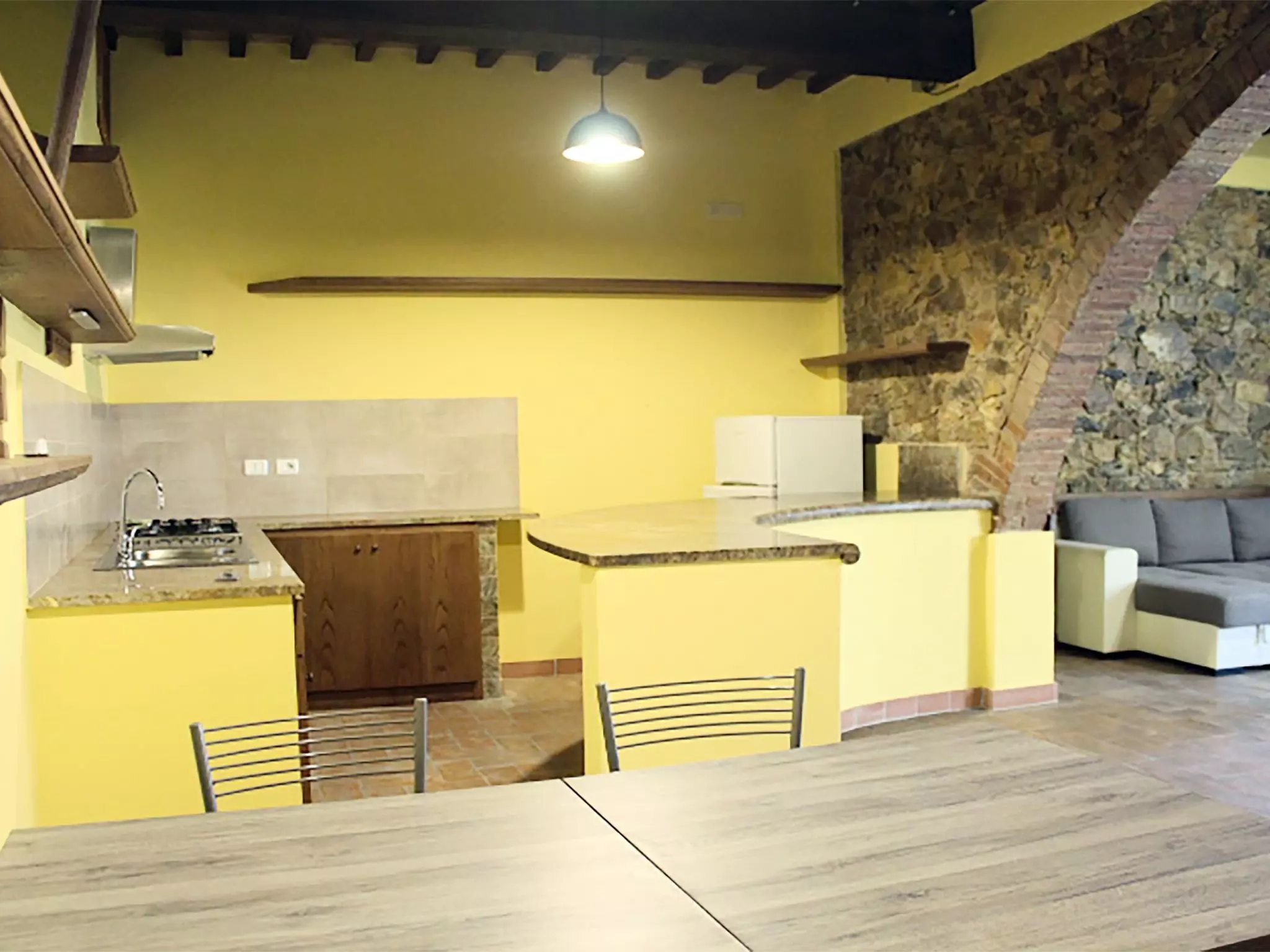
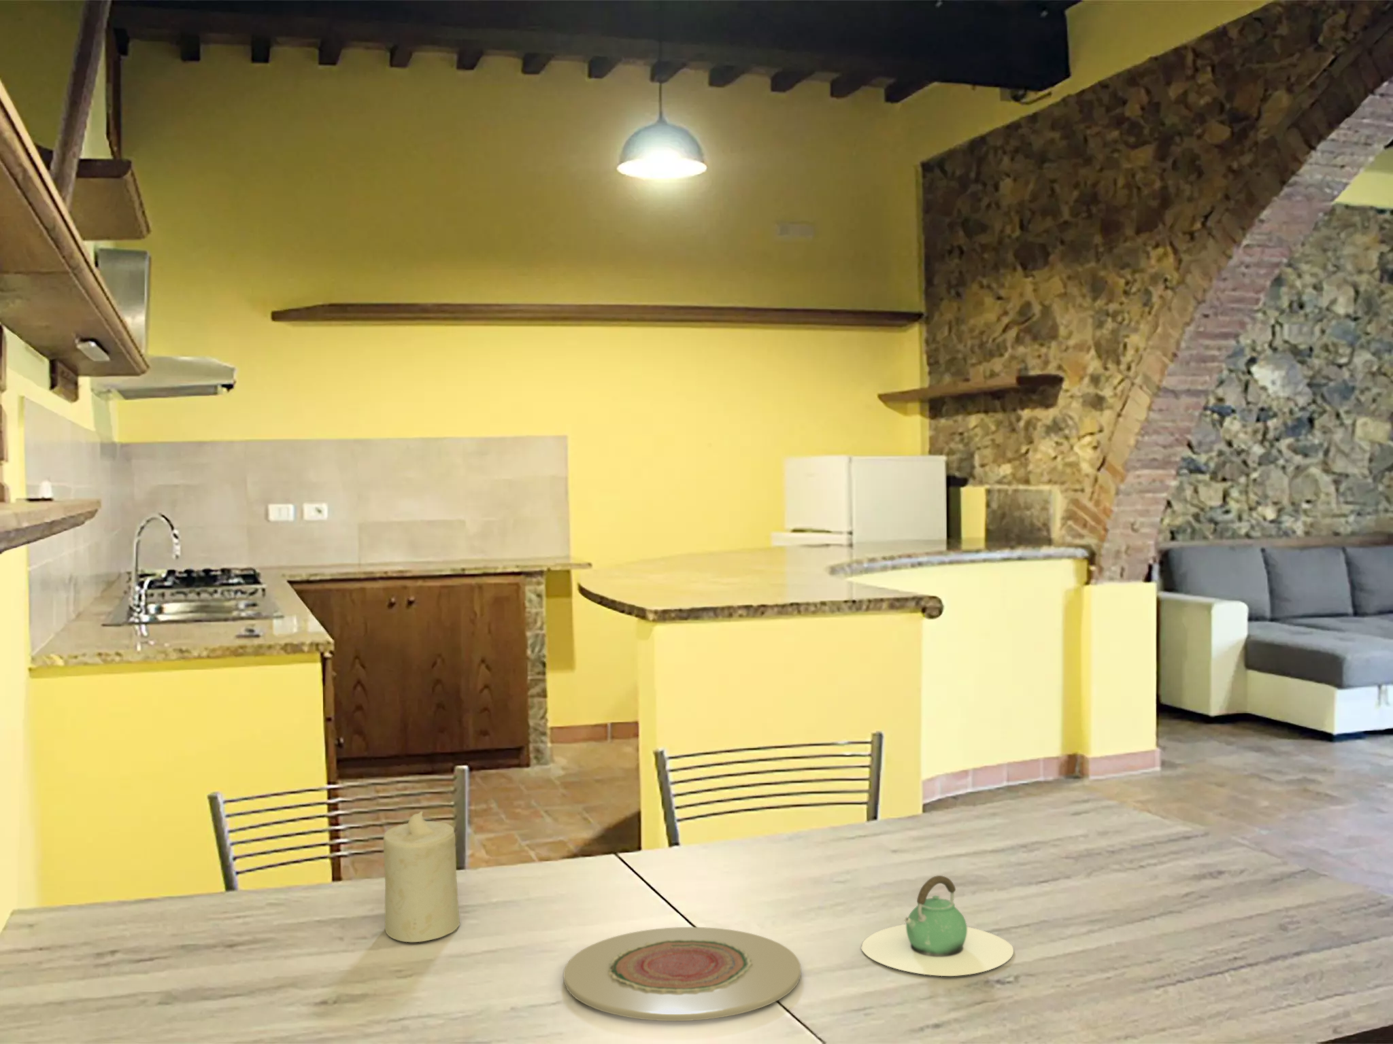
+ teapot (936, 912)
+ plate (682, 968)
+ candle (421, 870)
